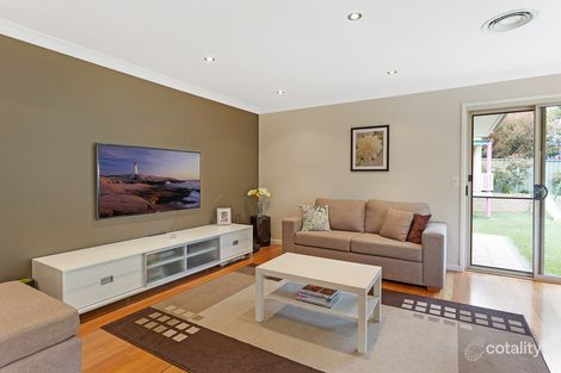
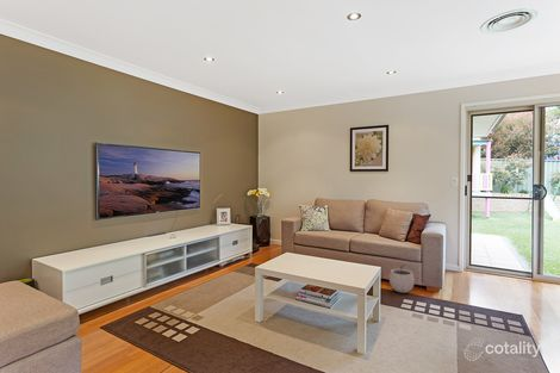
+ plant pot (402, 276)
